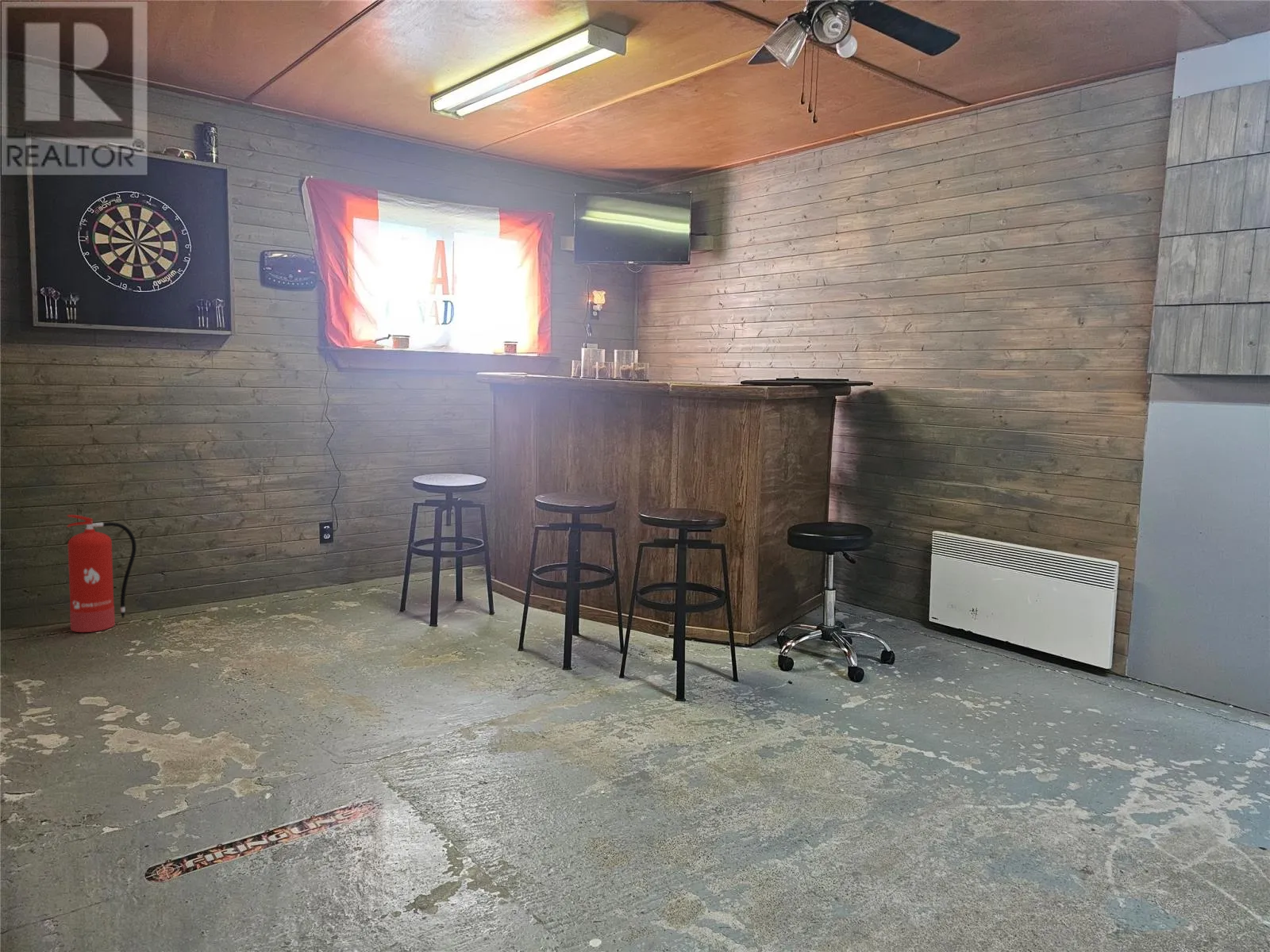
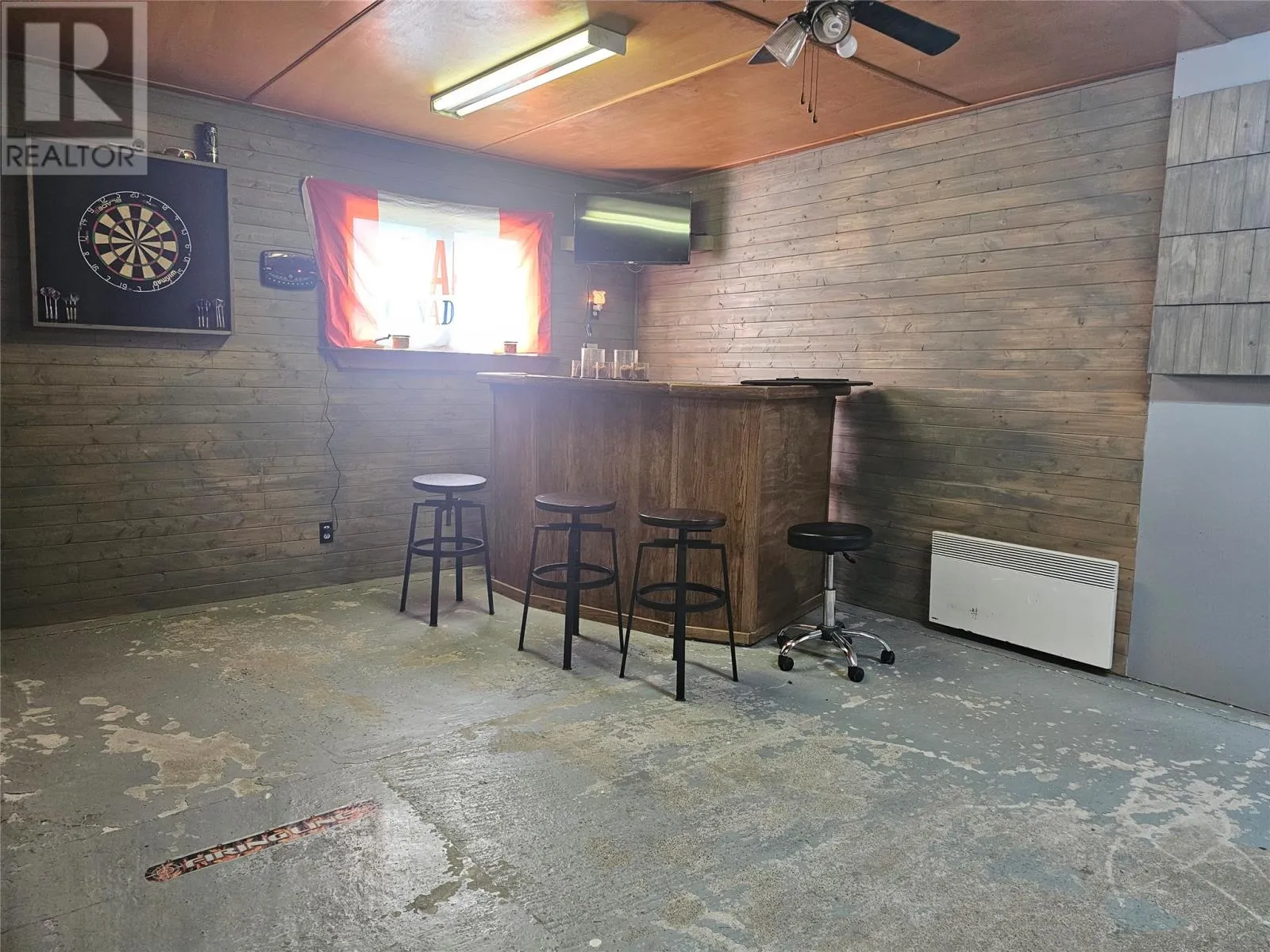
- fire extinguisher (103, 570)
